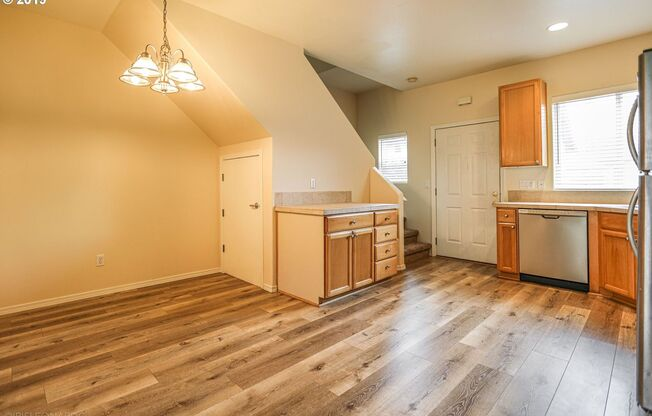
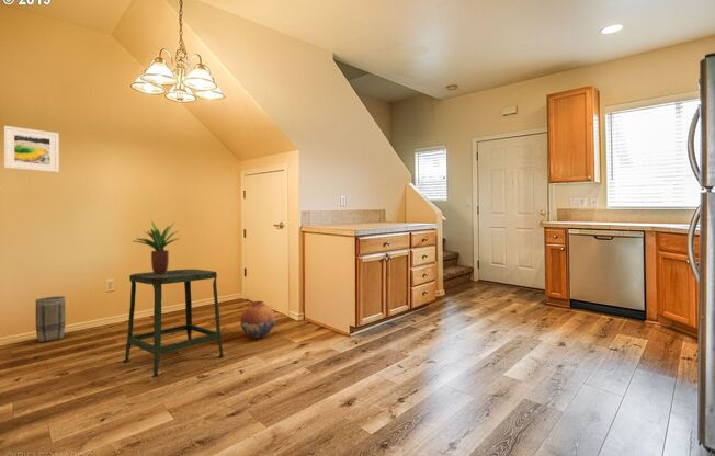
+ vase (258, 319)
+ stool (174, 327)
+ basket (50, 318)
+ potted plant (157, 247)
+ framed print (32, 149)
